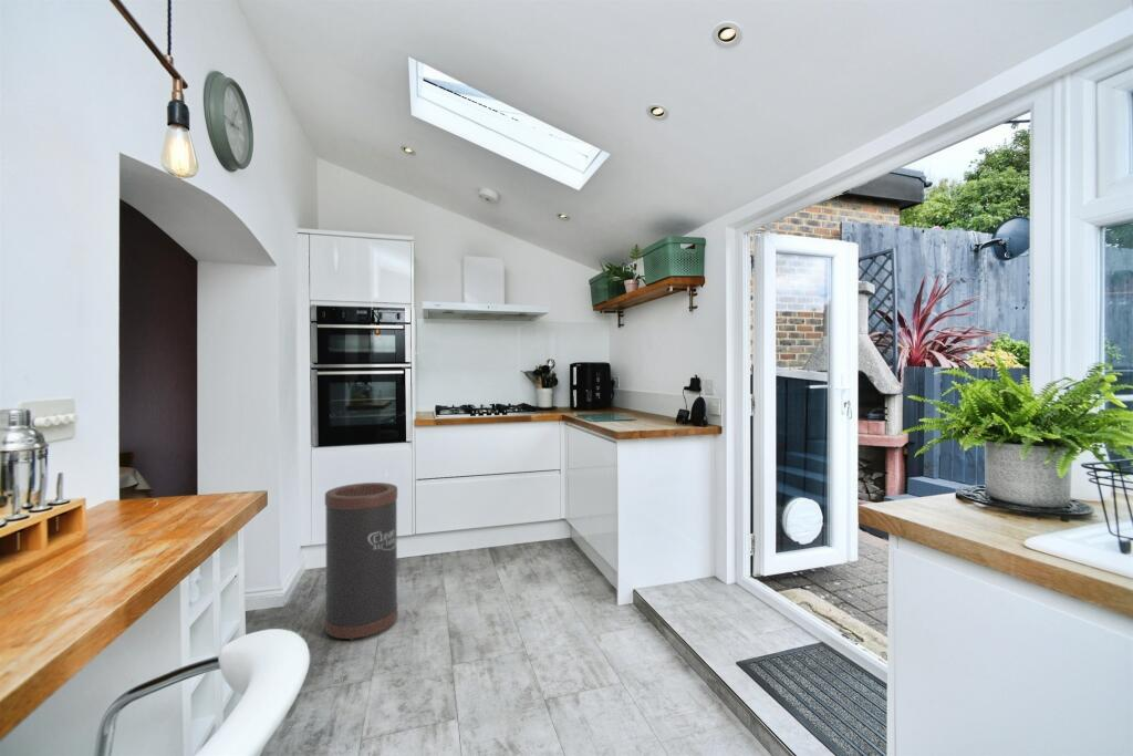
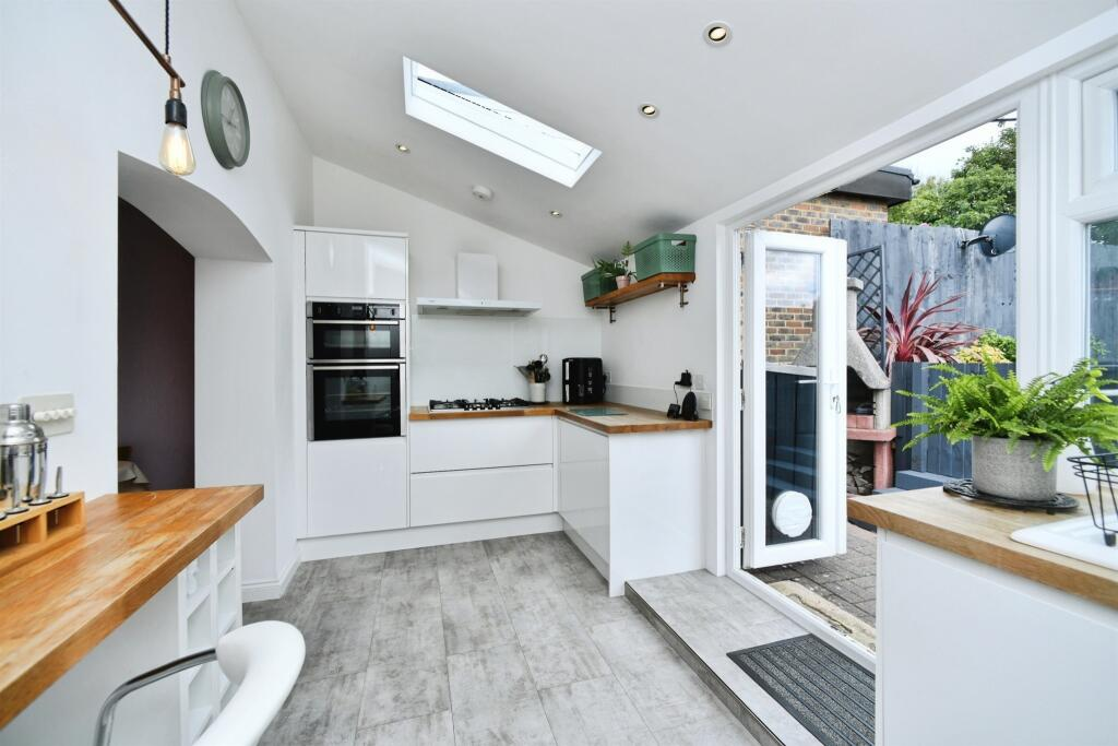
- trash can (362, 557)
